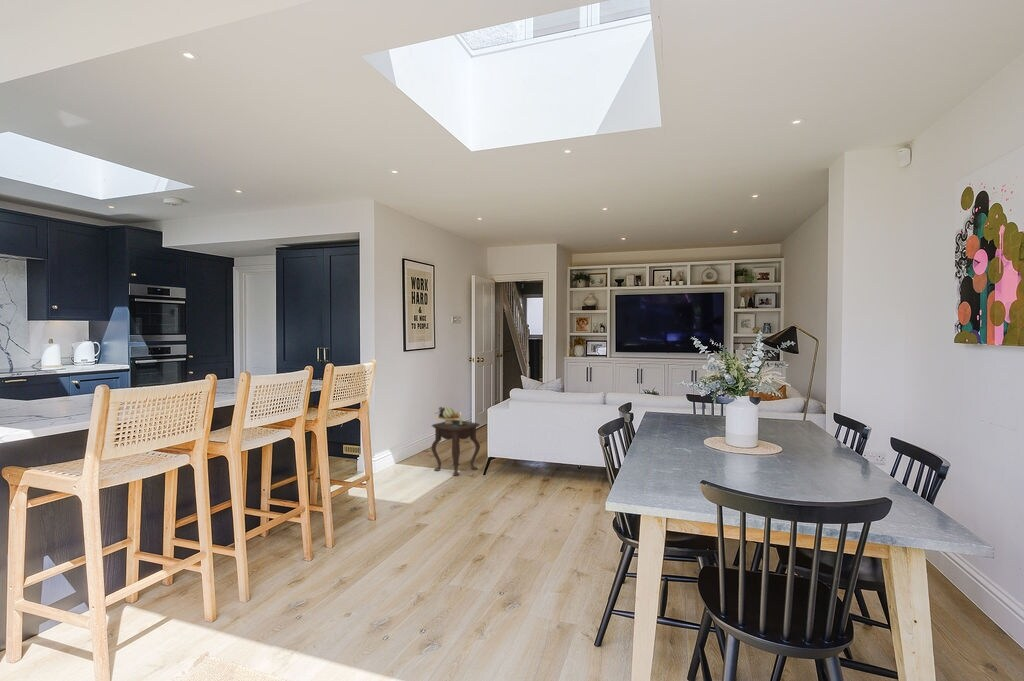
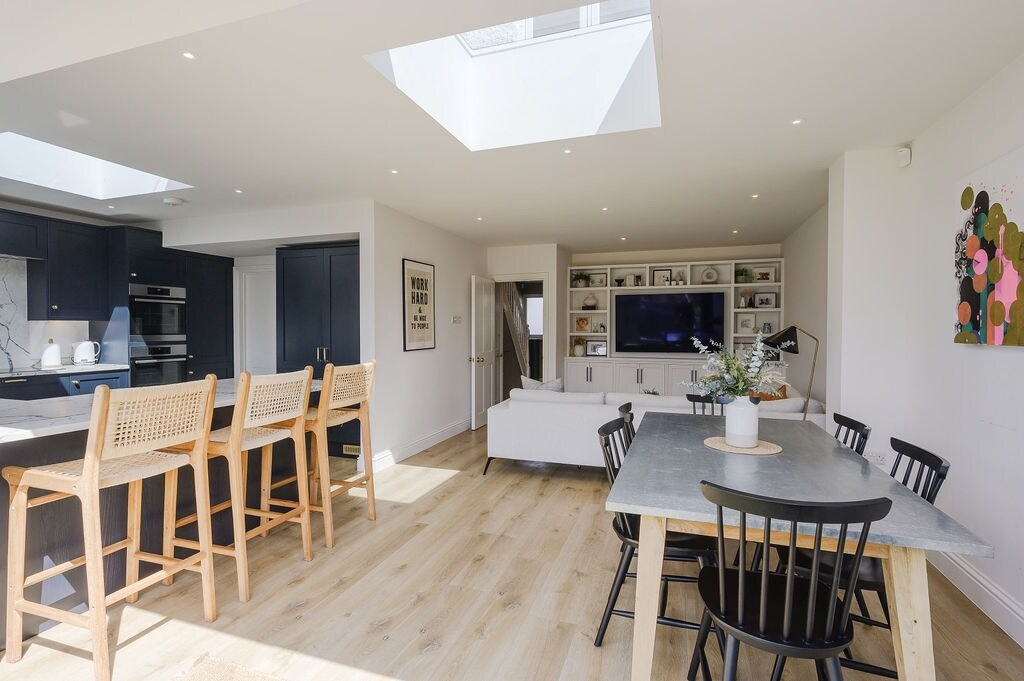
- side table (454, 437)
